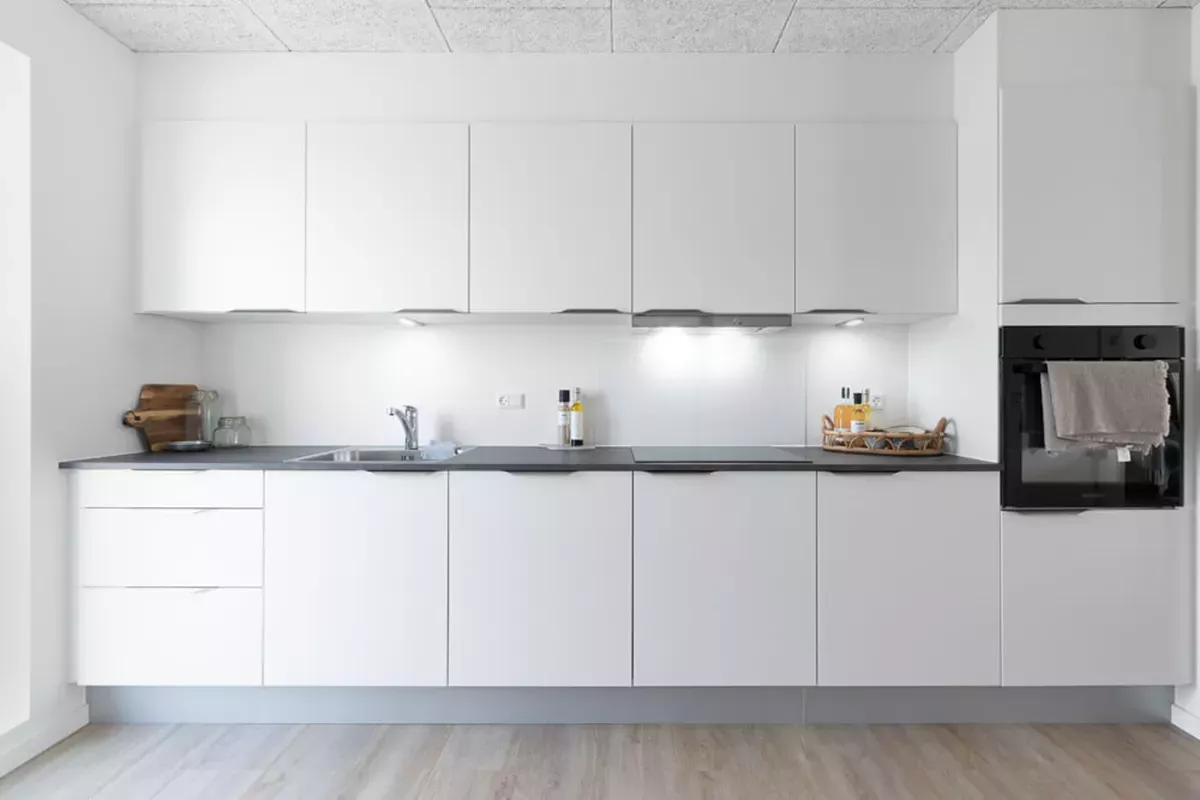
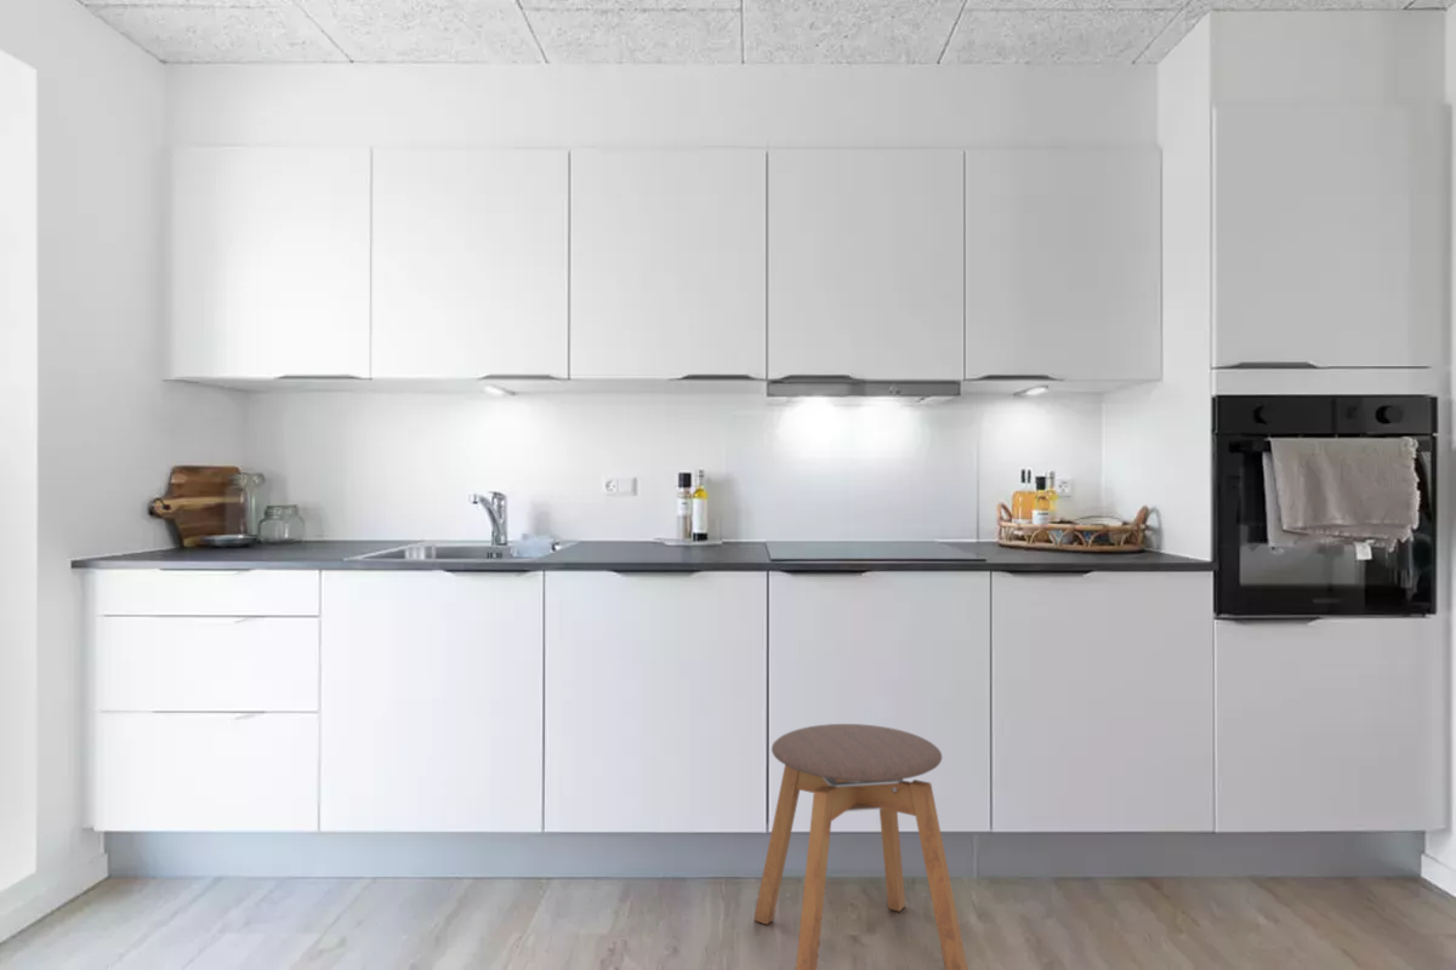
+ stool (829, 841)
